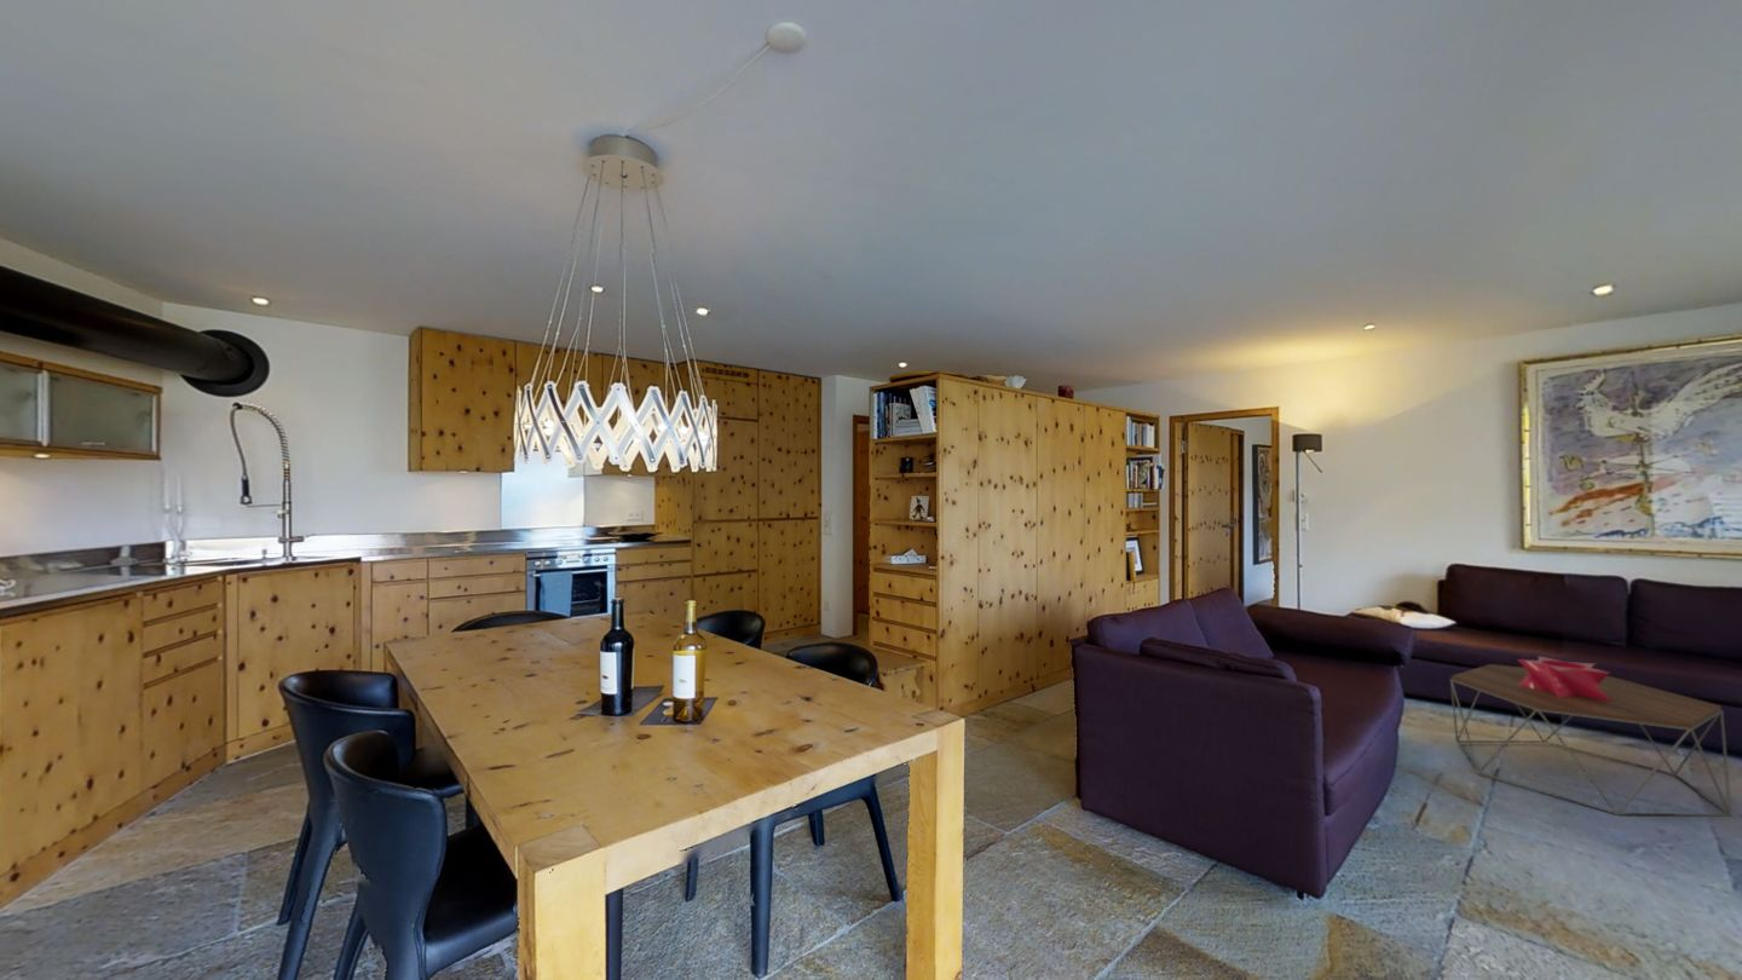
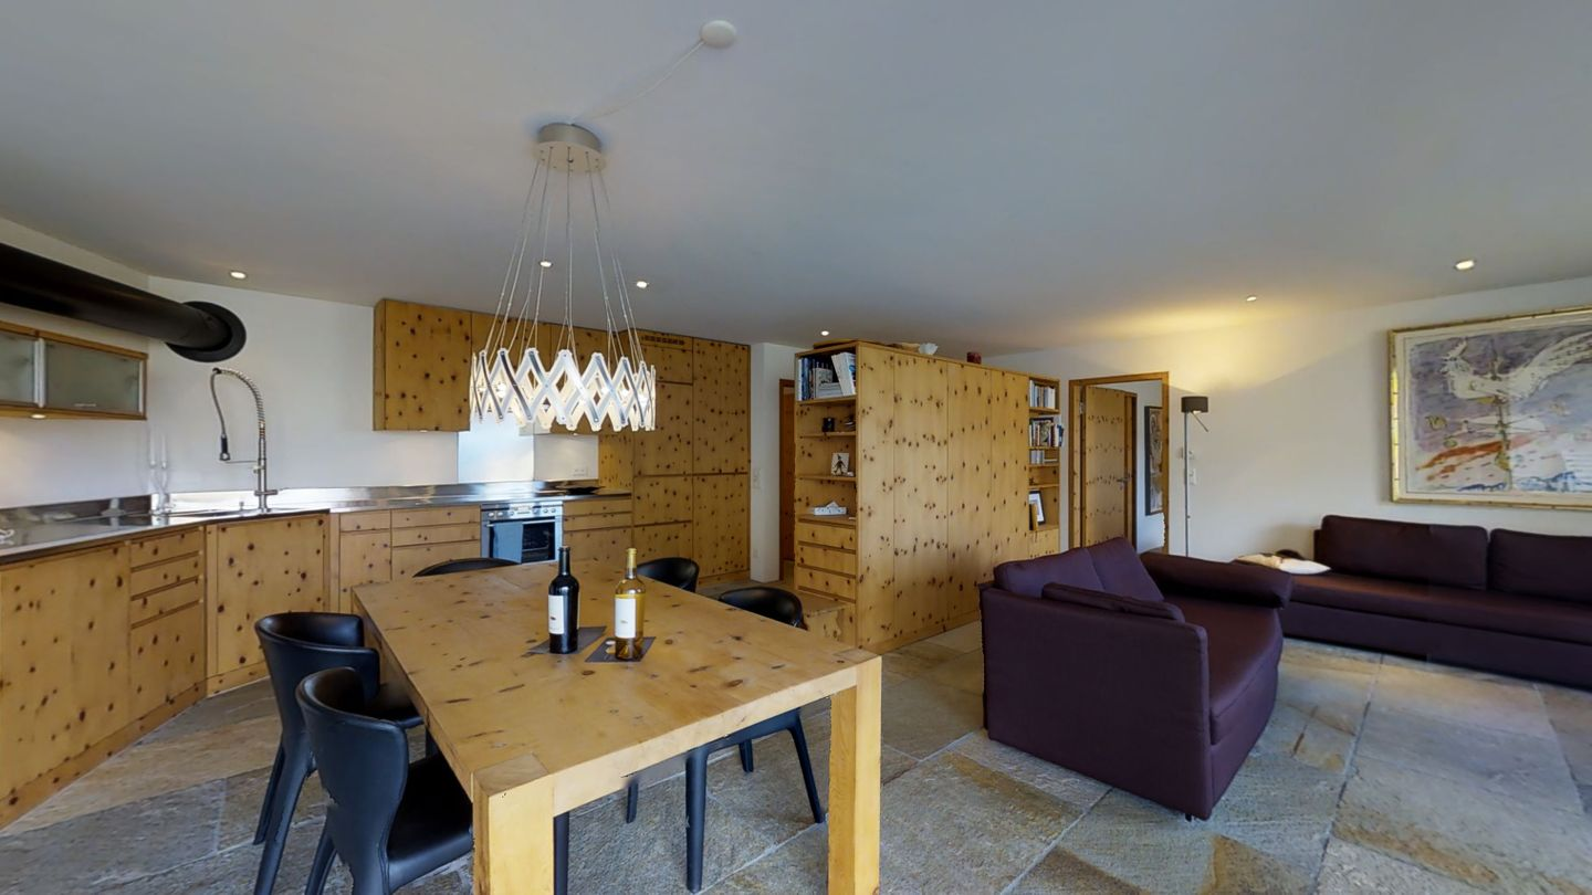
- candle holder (1563, 678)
- coffee table (1565, 722)
